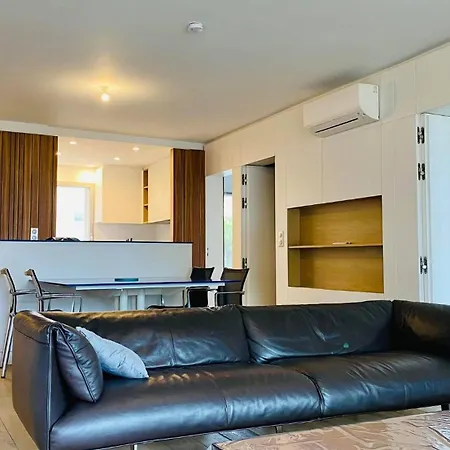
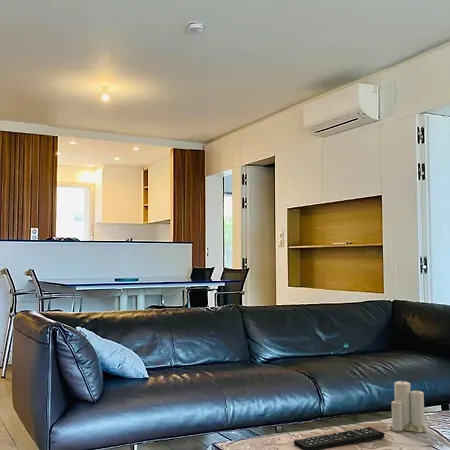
+ remote control (340, 438)
+ candle (405, 403)
